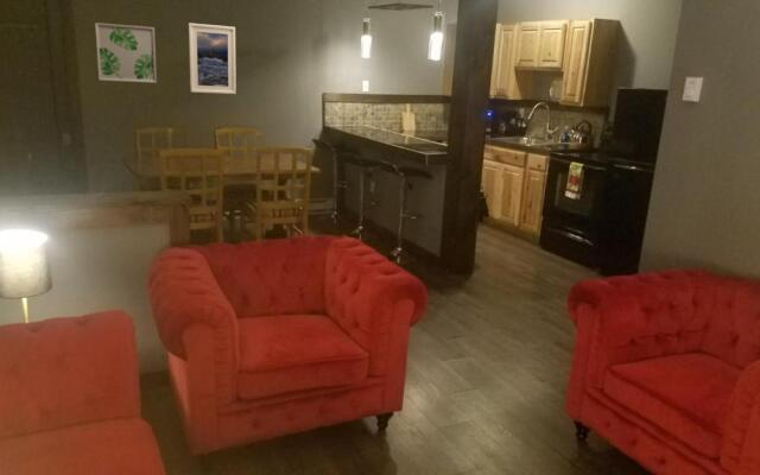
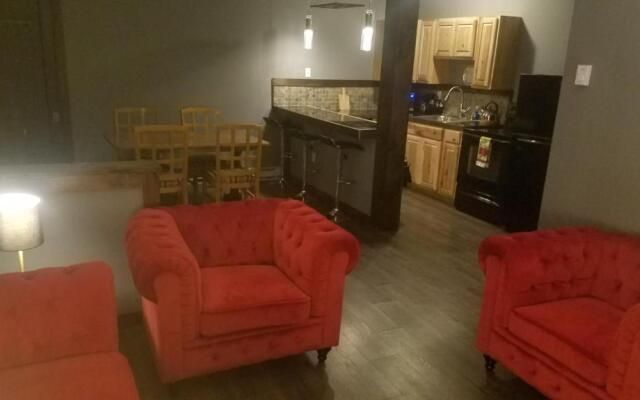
- wall art (126, 53)
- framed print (213, 59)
